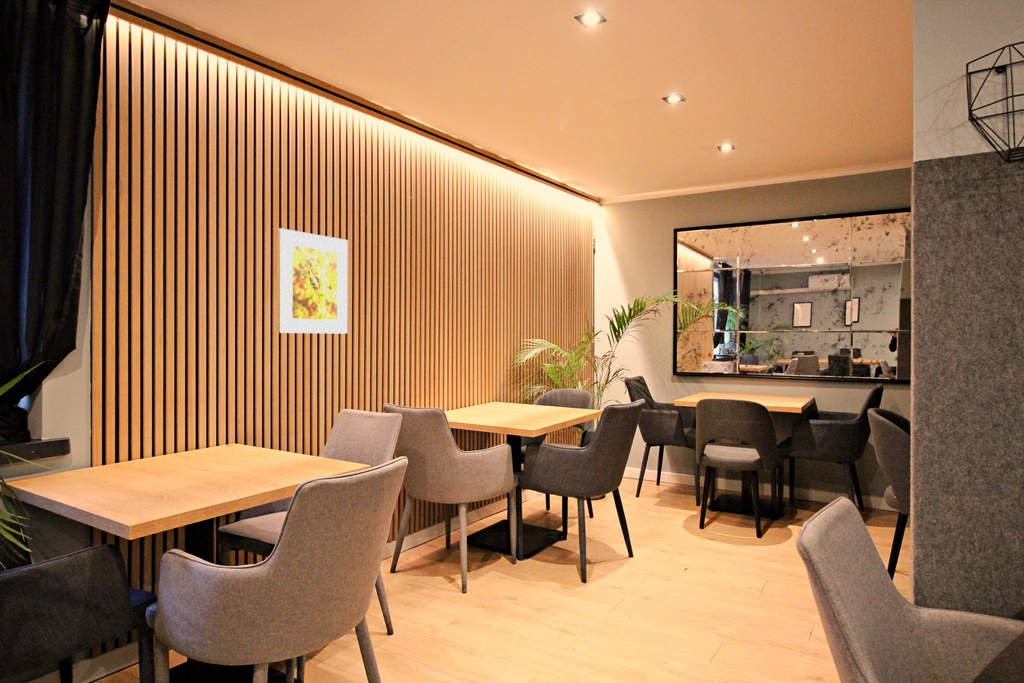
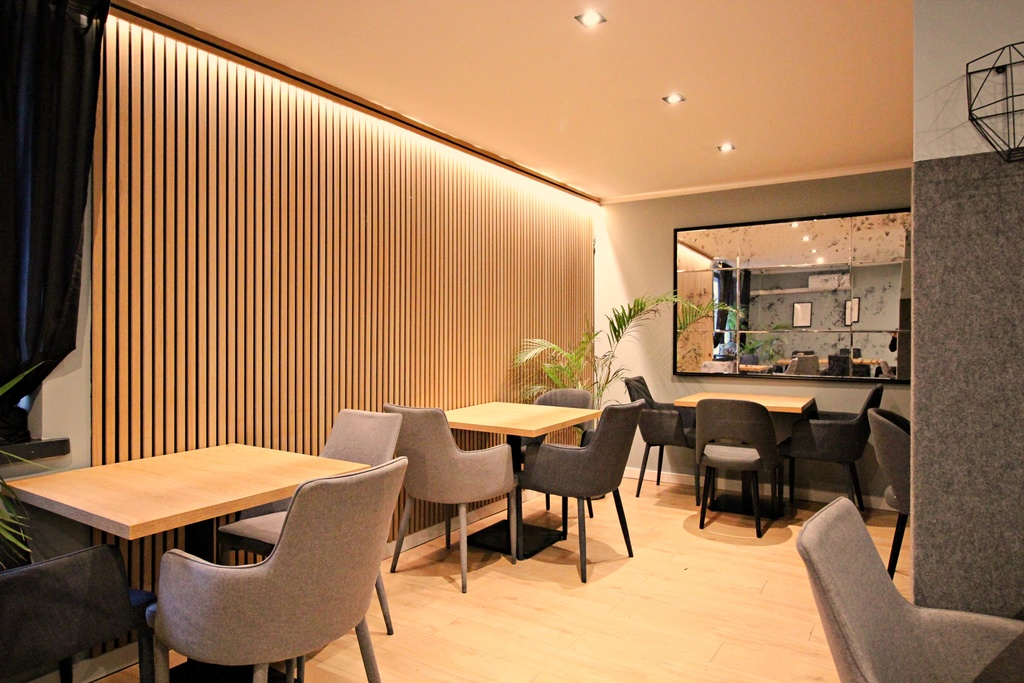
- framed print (314, 283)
